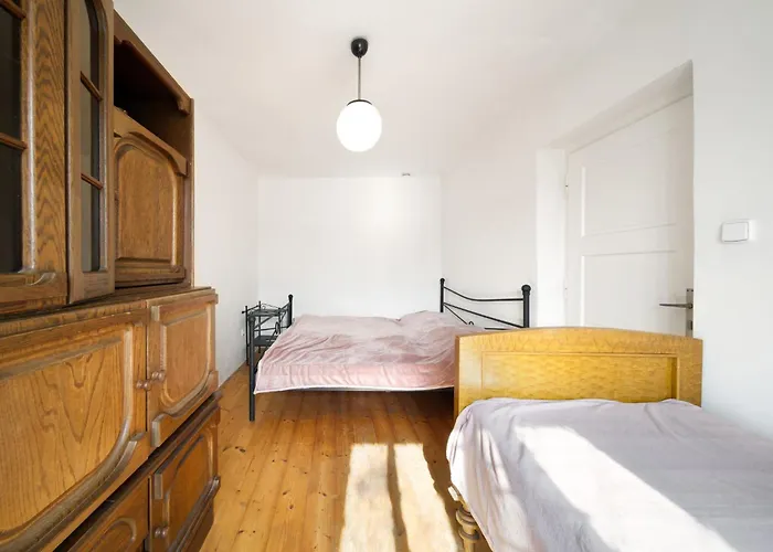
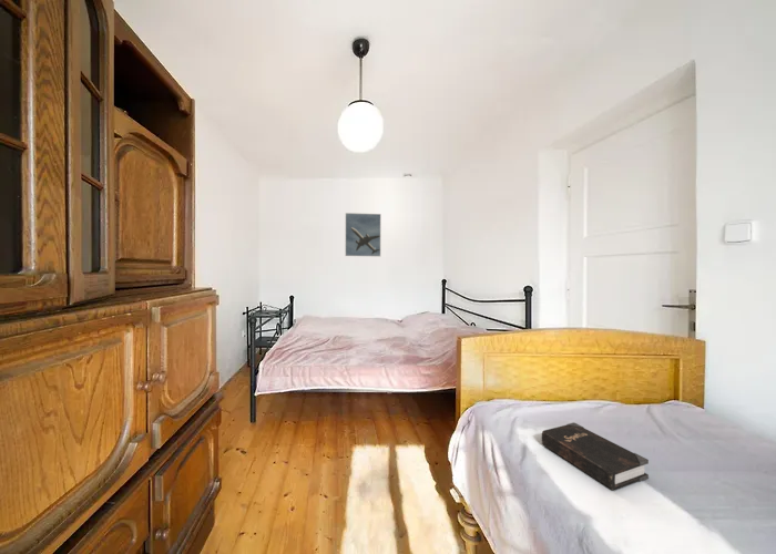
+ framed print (363, 235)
+ hardback book (590, 452)
